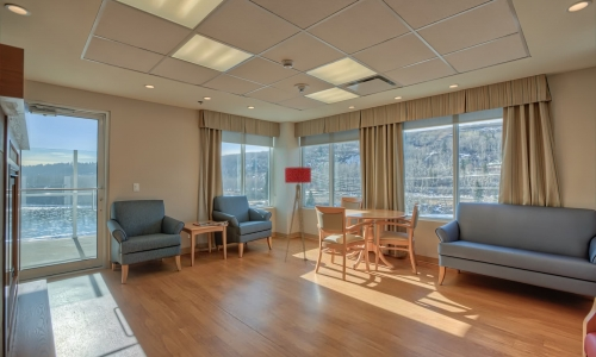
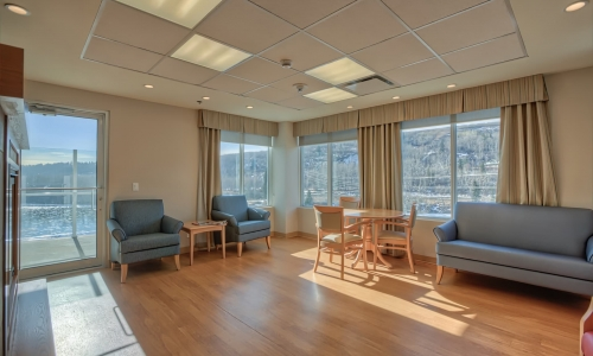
- floor lamp (299, 214)
